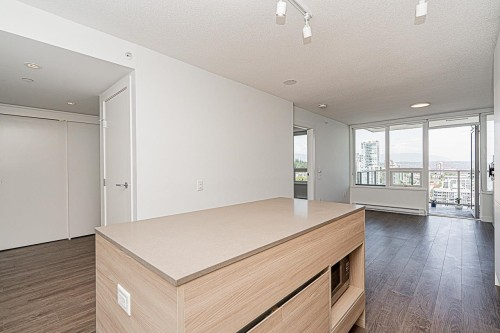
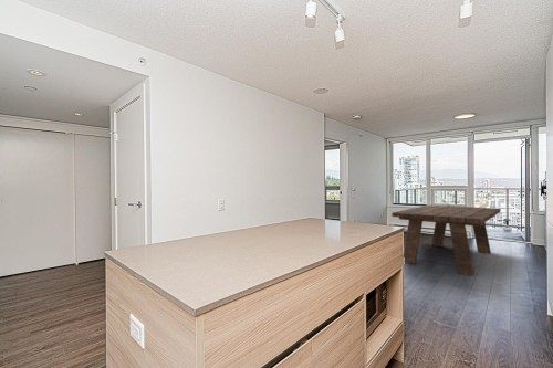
+ dining table (450, 232)
